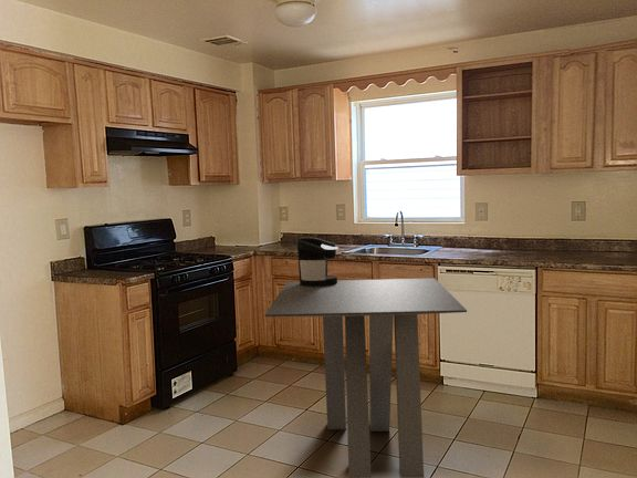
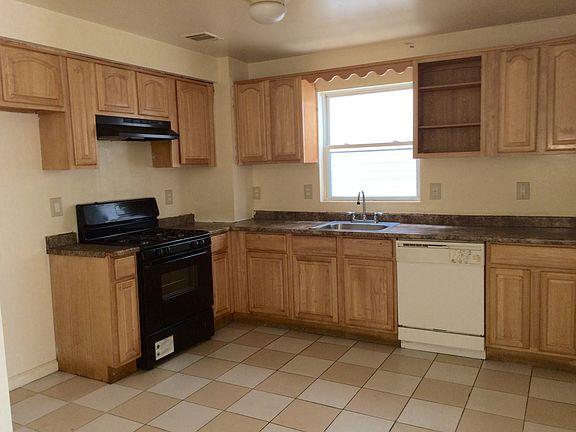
- dining table (364, 371)
- coffee maker (317, 260)
